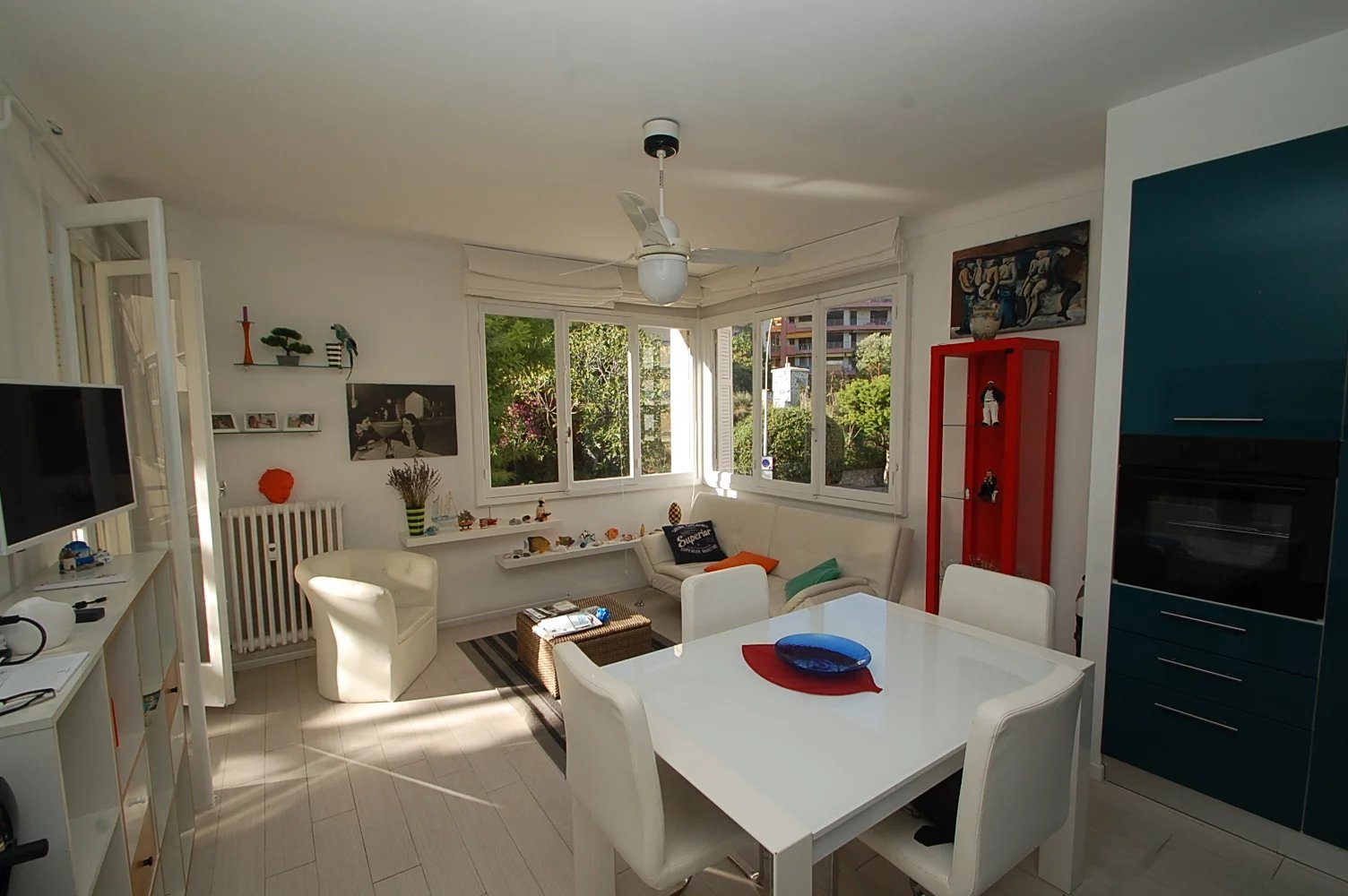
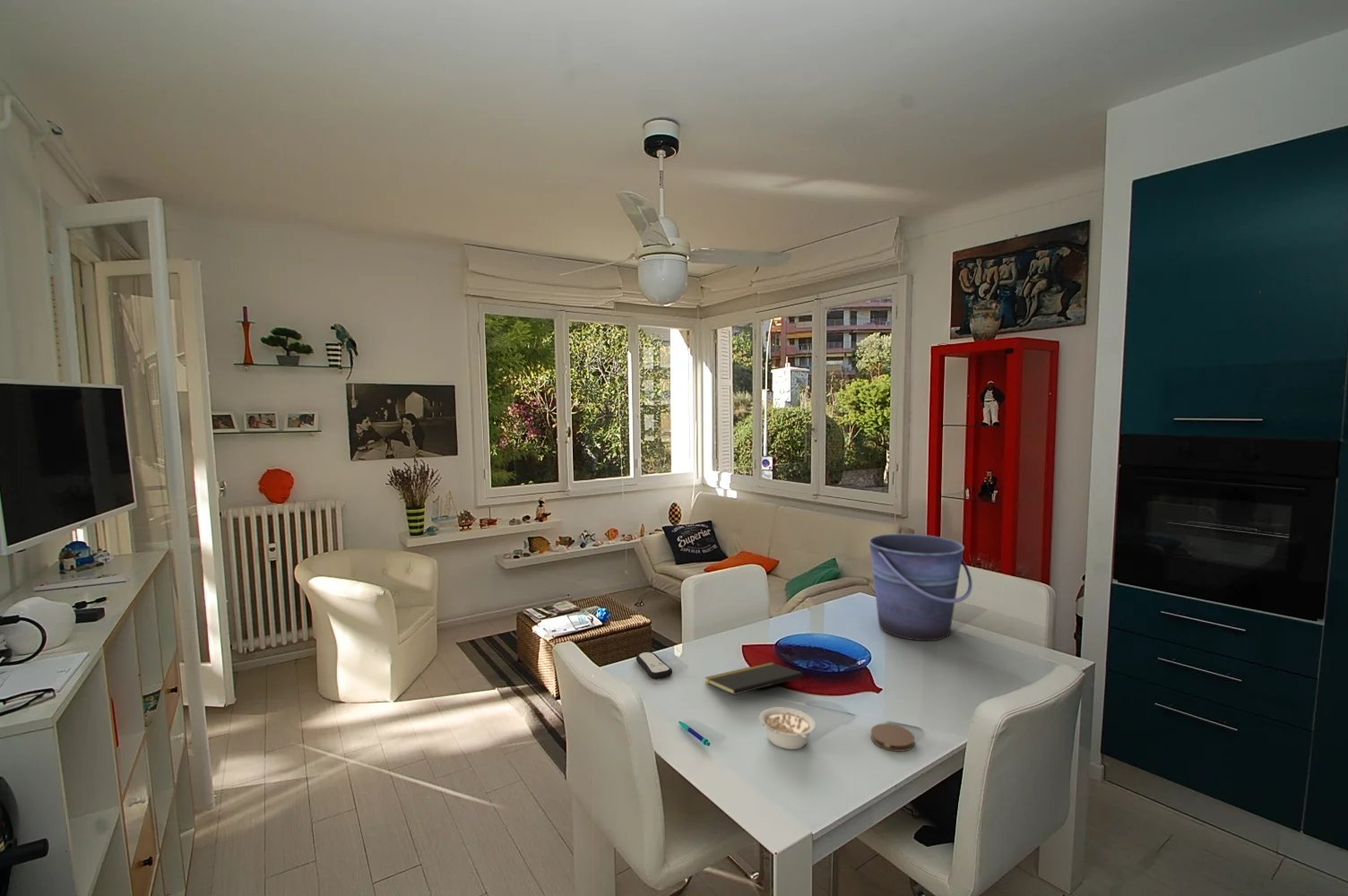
+ remote control (652, 664)
+ pen (693, 731)
+ bucket (918, 587)
+ coaster (892, 737)
+ legume (789, 728)
+ notepad (753, 677)
